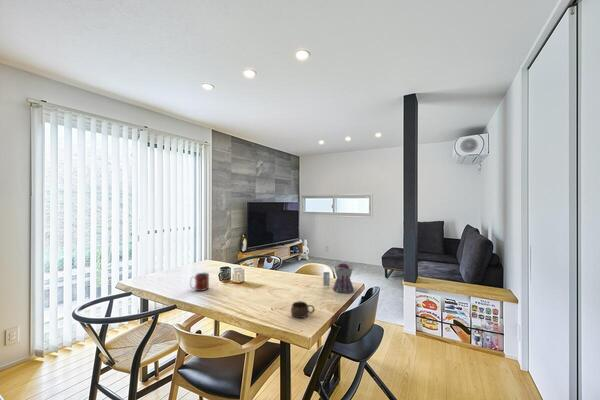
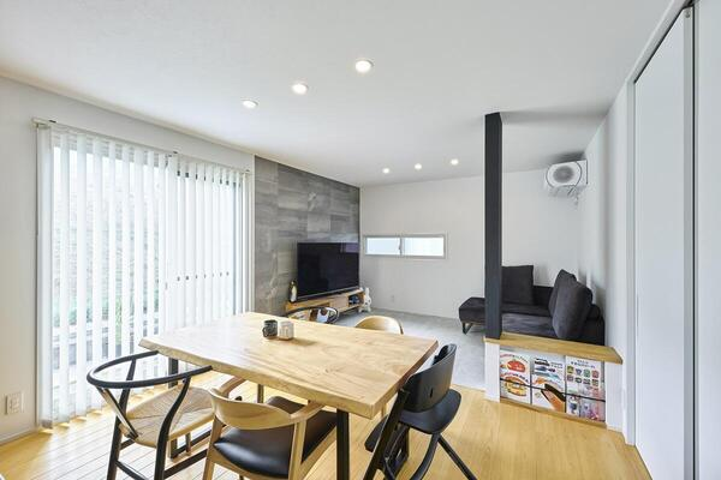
- mug (199, 281)
- cup (302, 309)
- teapot (340, 276)
